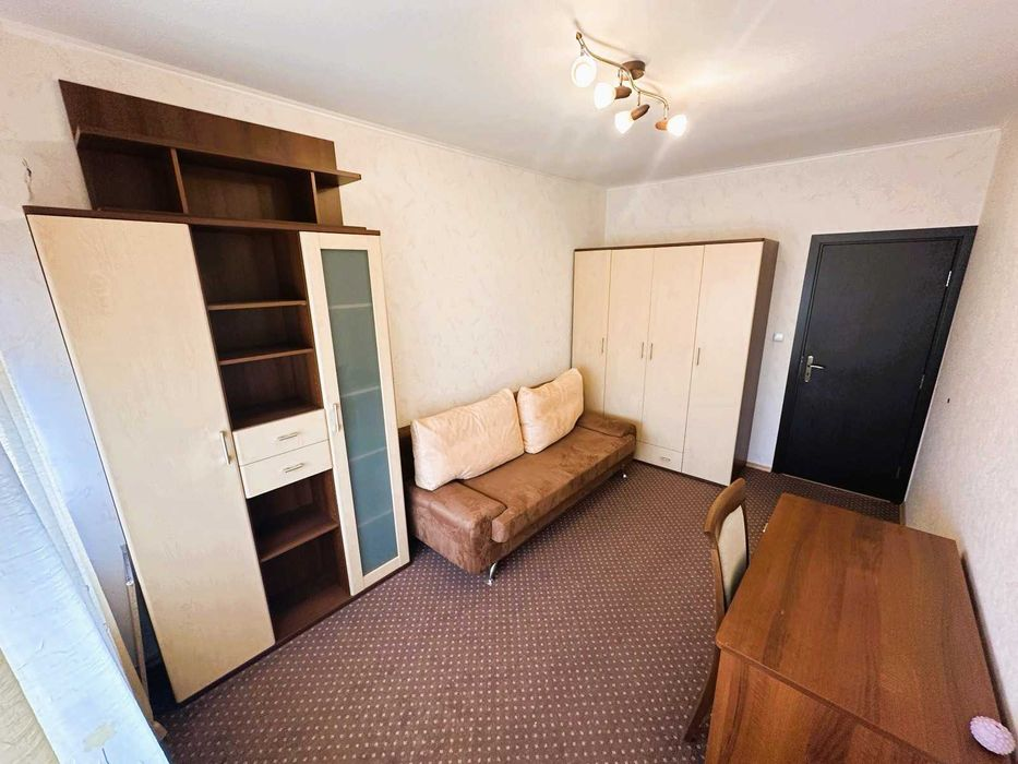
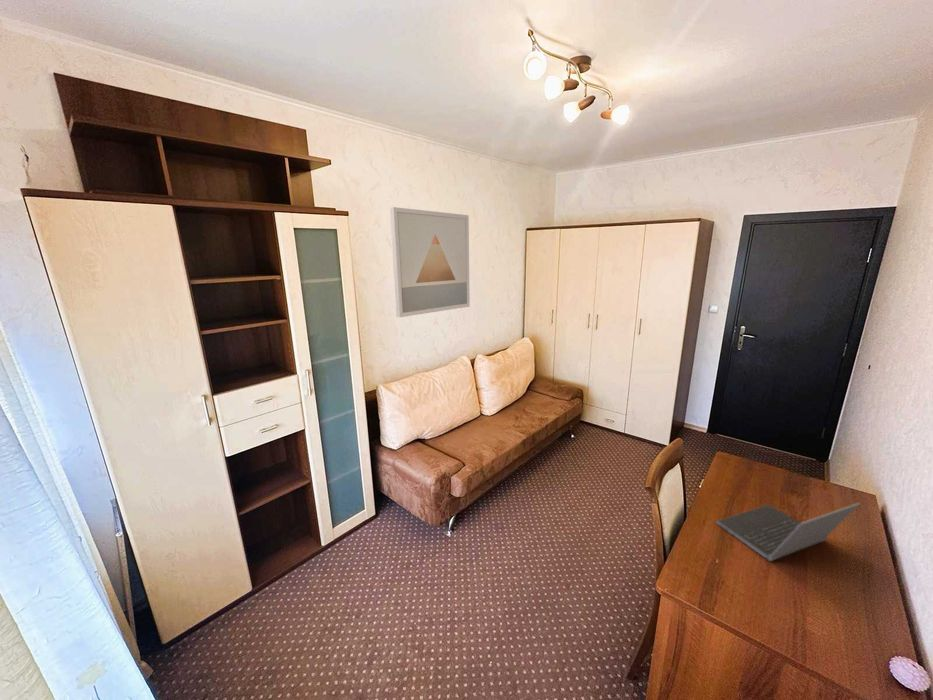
+ wall art (434, 263)
+ laptop computer (782, 514)
